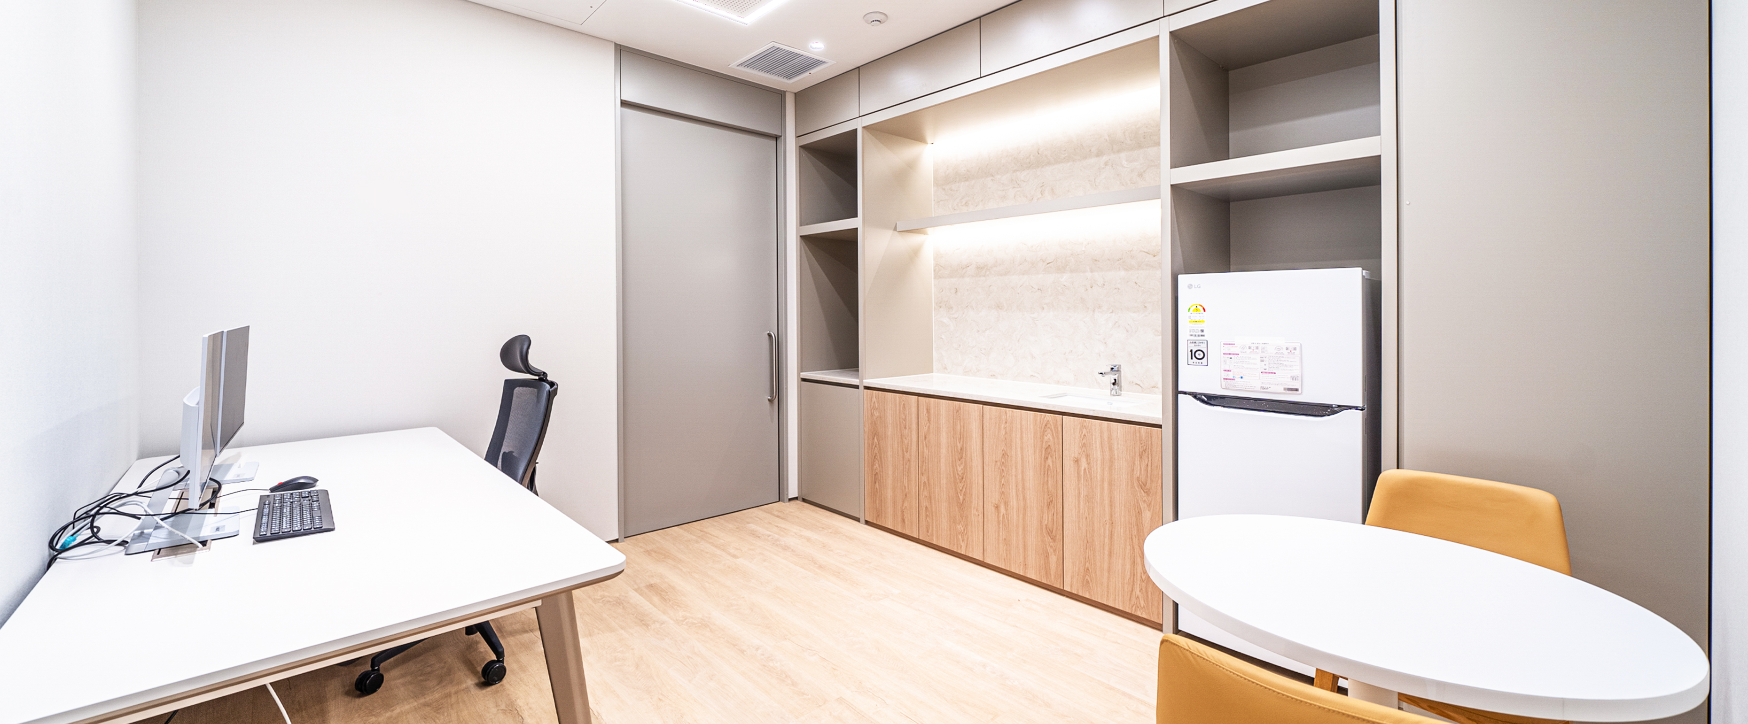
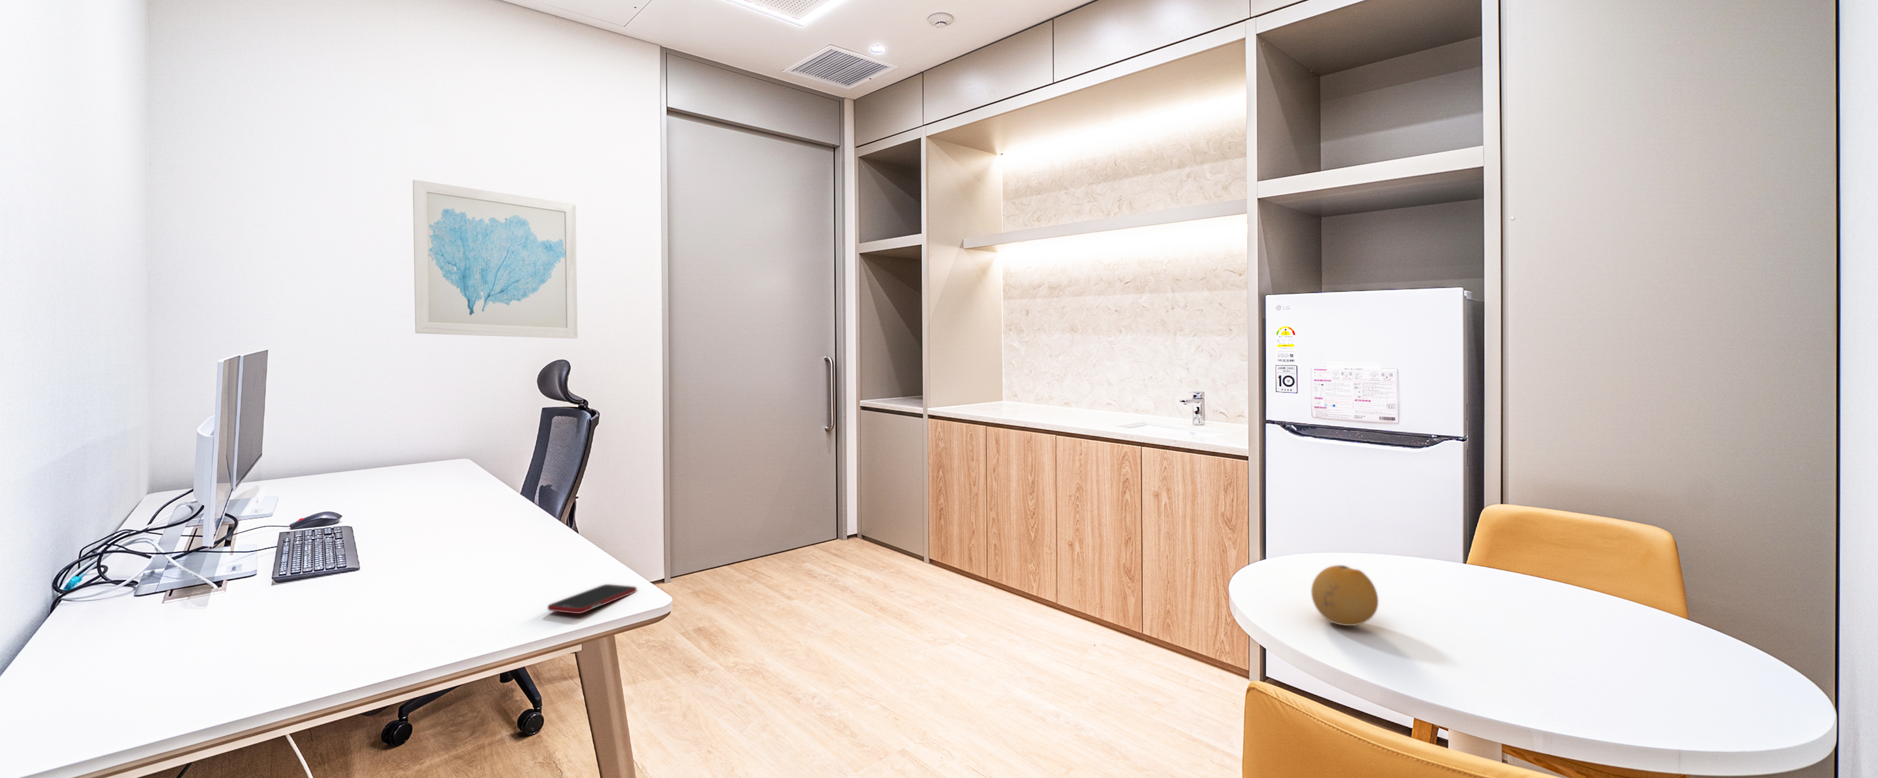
+ wall art (501, 265)
+ fruit (1344, 595)
+ cell phone (594, 598)
